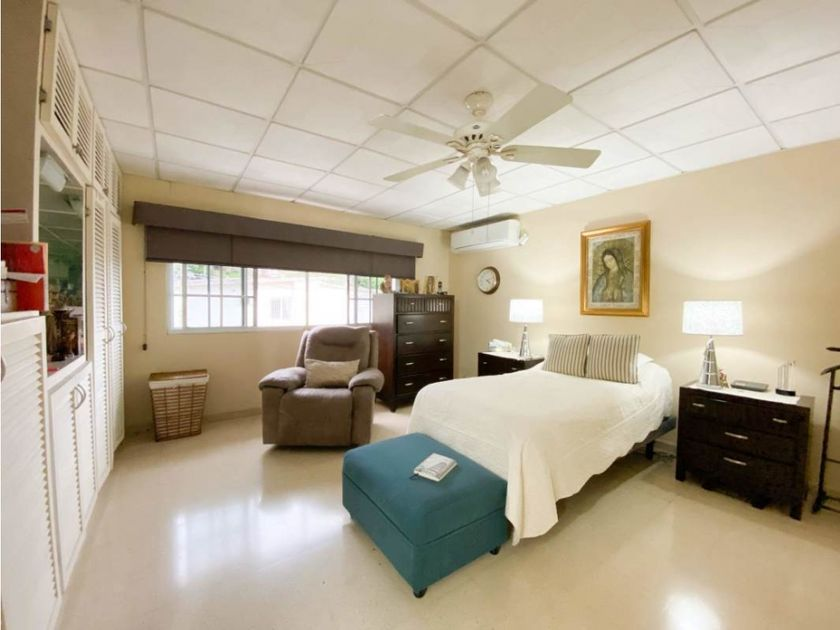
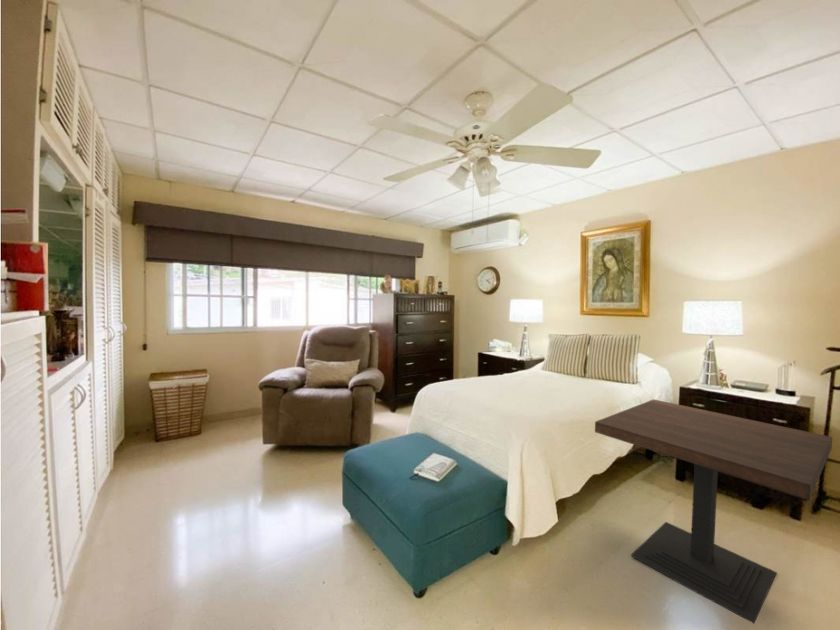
+ side table (704, 497)
